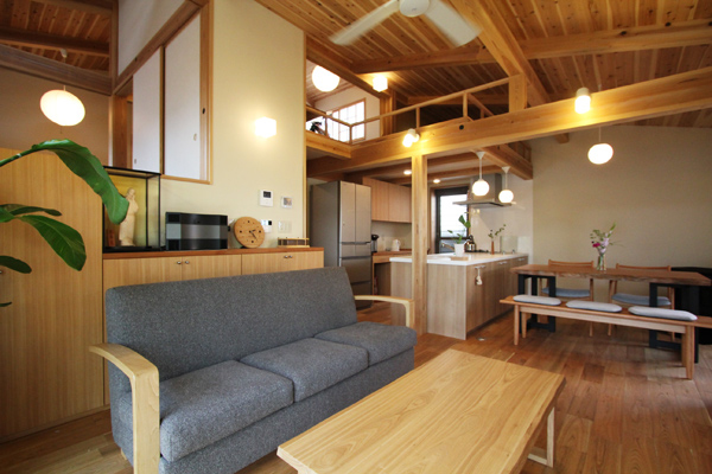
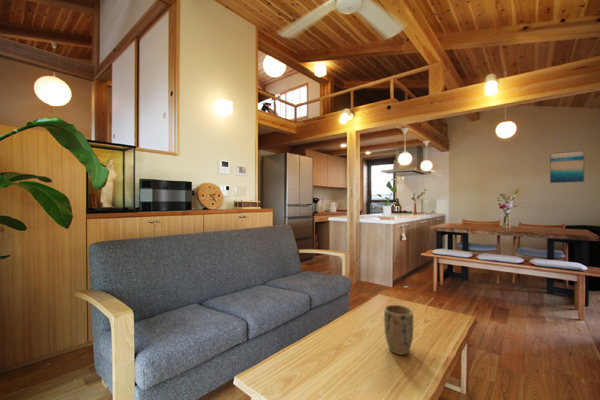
+ plant pot (398, 329)
+ wall art (566, 167)
